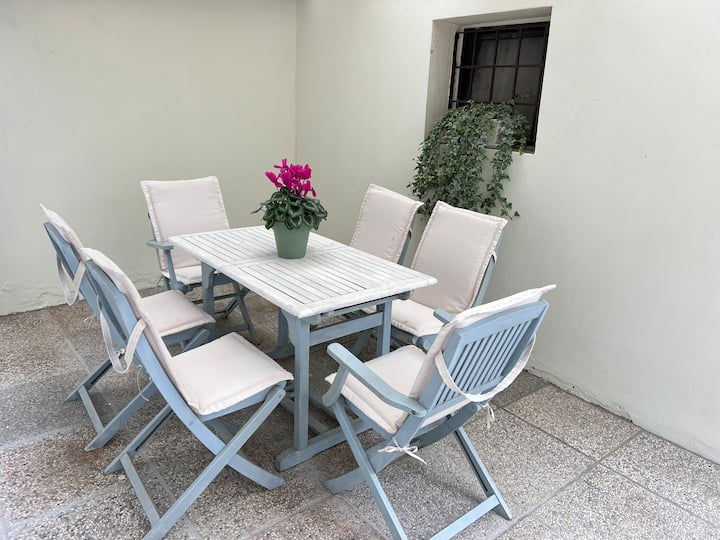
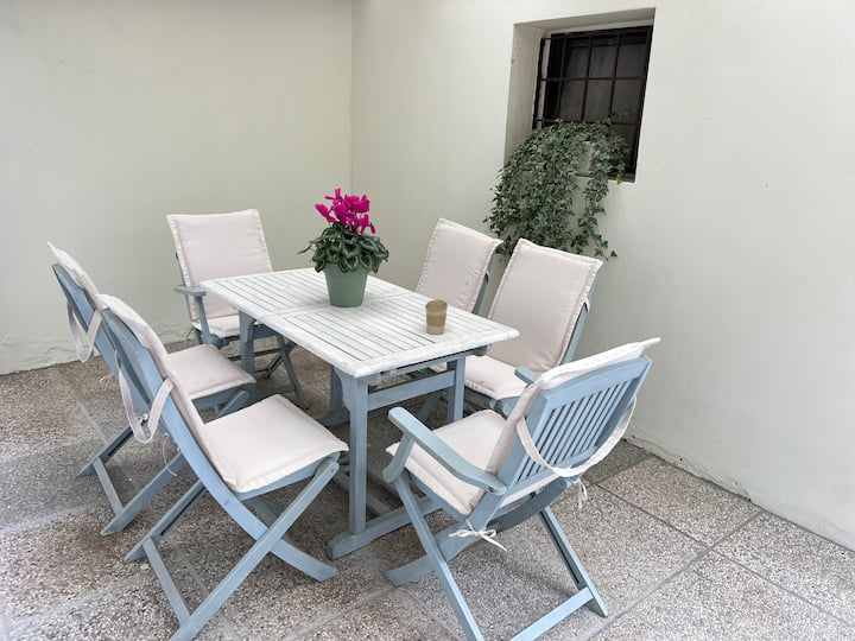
+ coffee cup (436, 316)
